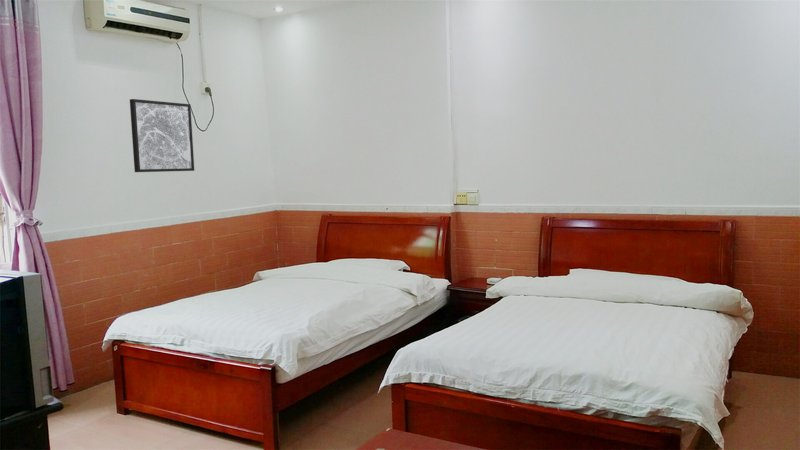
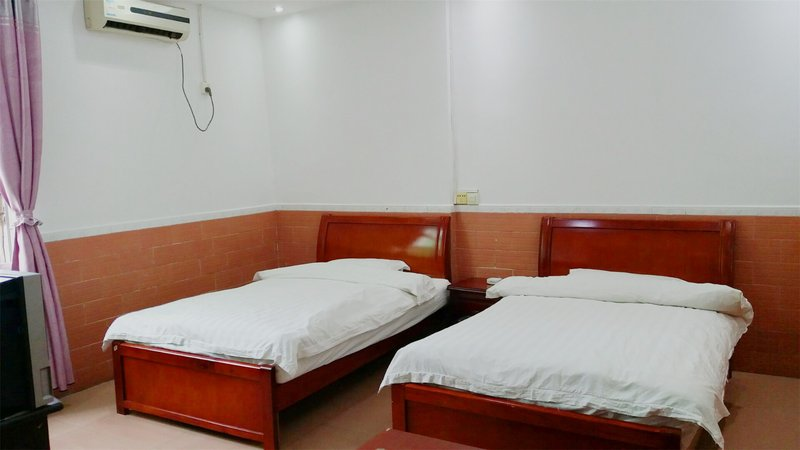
- wall art (163, 136)
